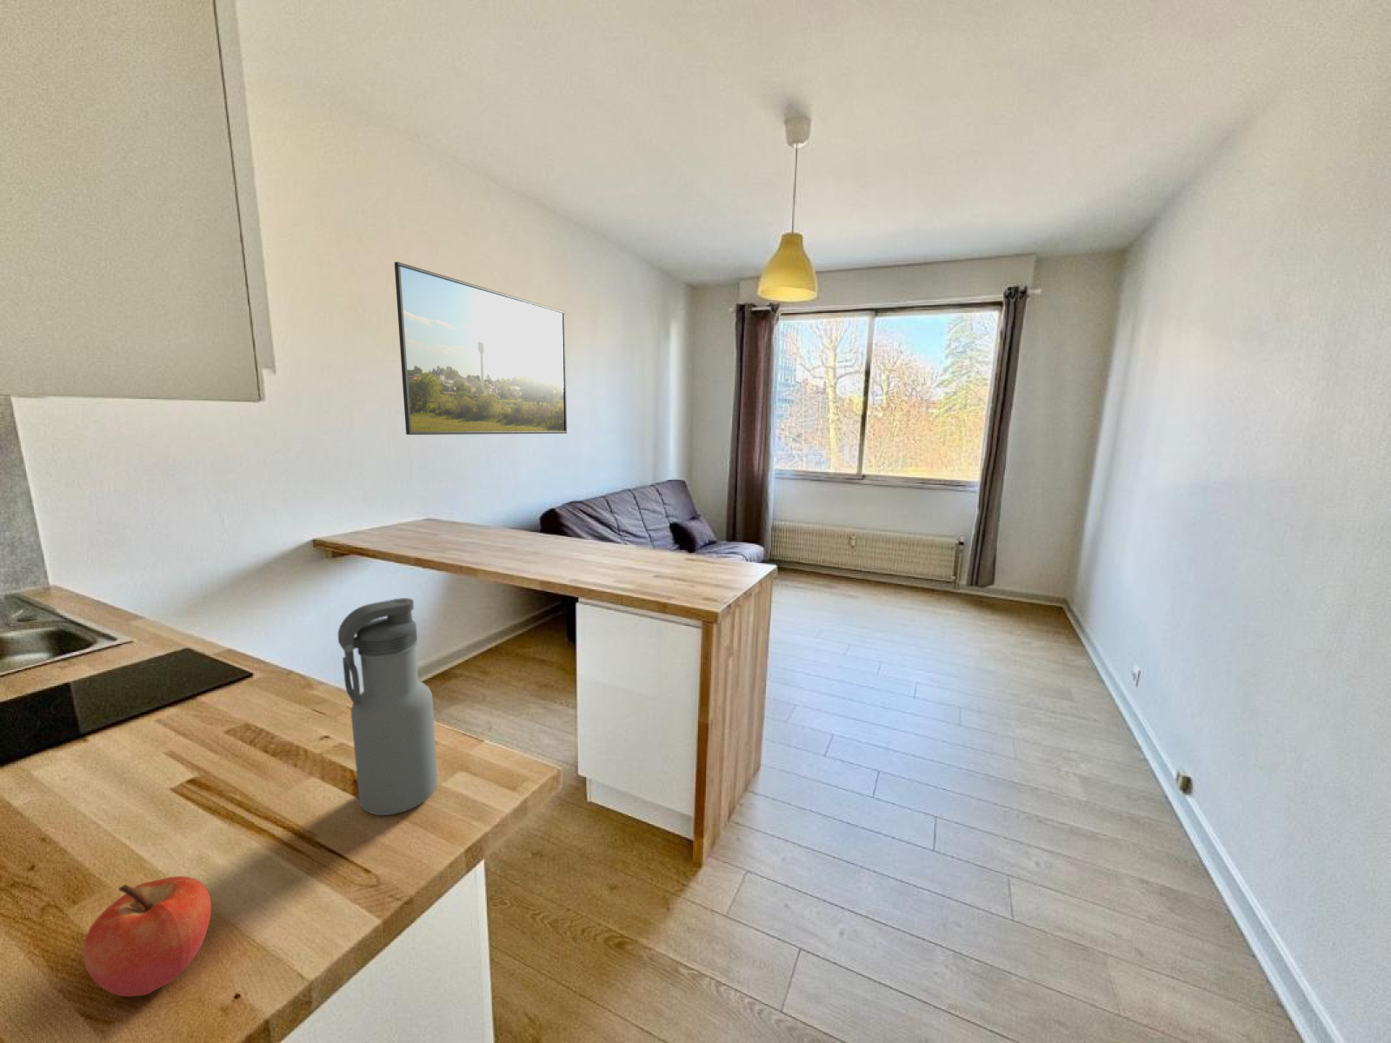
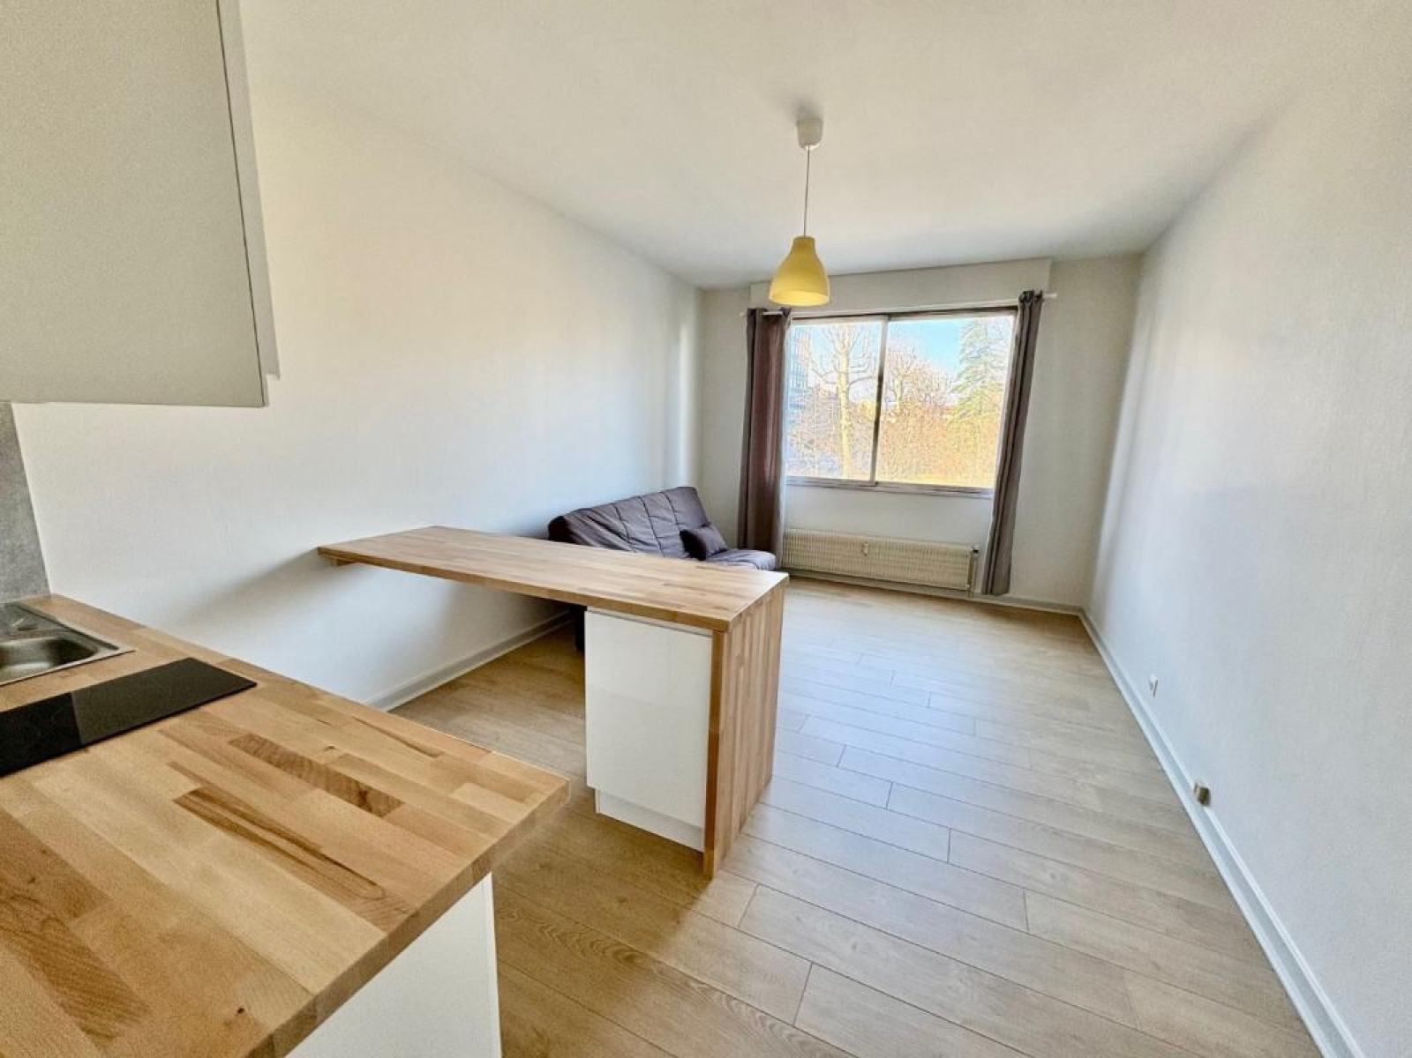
- water bottle (390, 702)
- apple (151, 930)
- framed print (496, 364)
